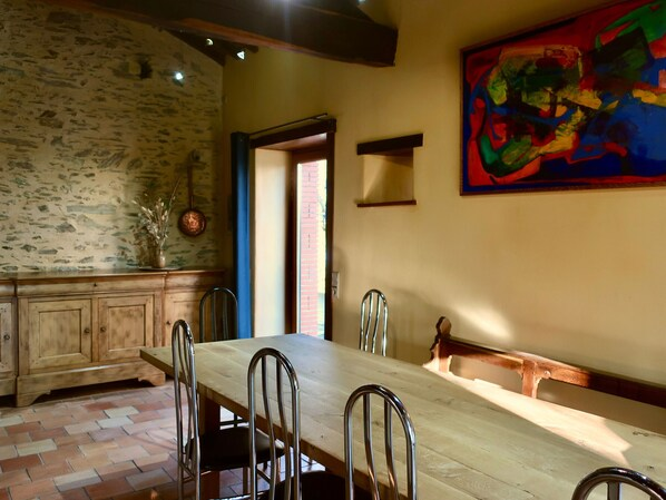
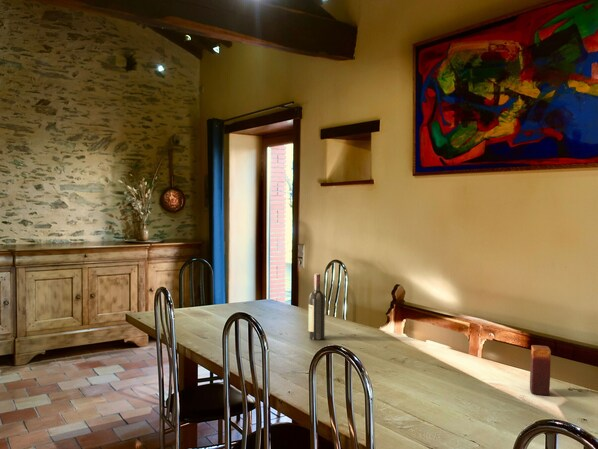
+ wine bottle (316, 305)
+ candle (540, 369)
